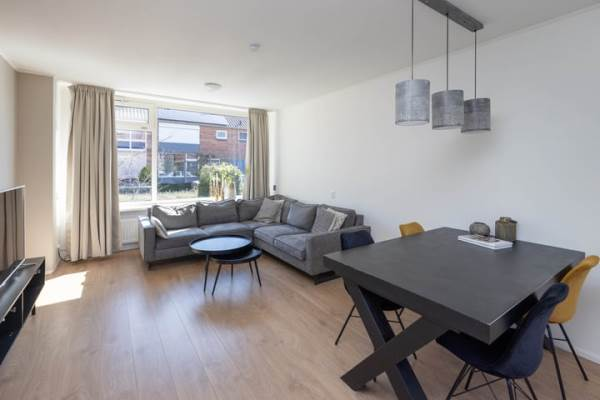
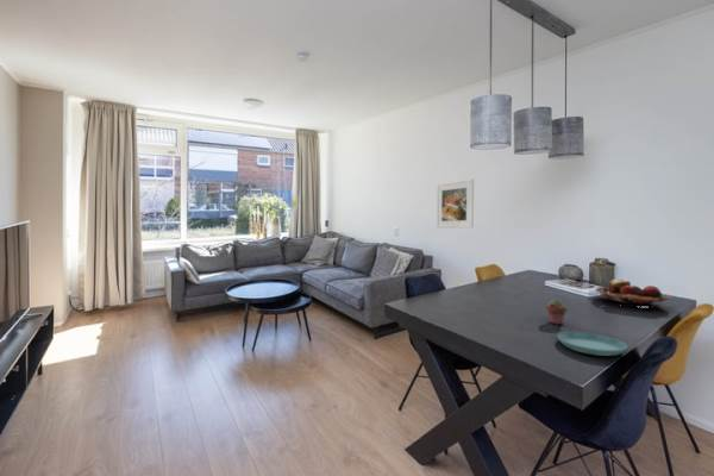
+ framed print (453, 205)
+ fruit basket (628, 292)
+ potted succulent (556, 311)
+ saucer (590, 344)
